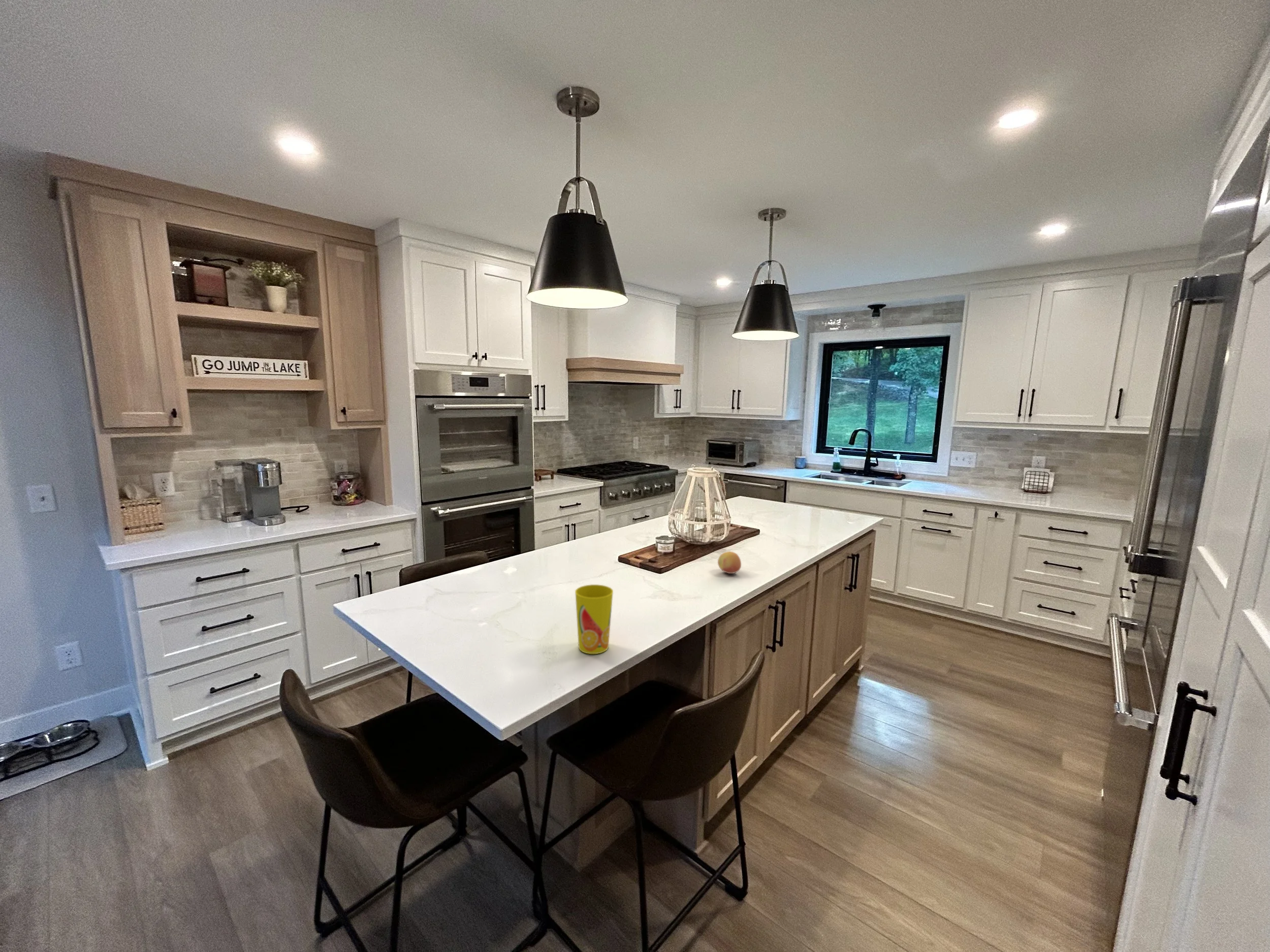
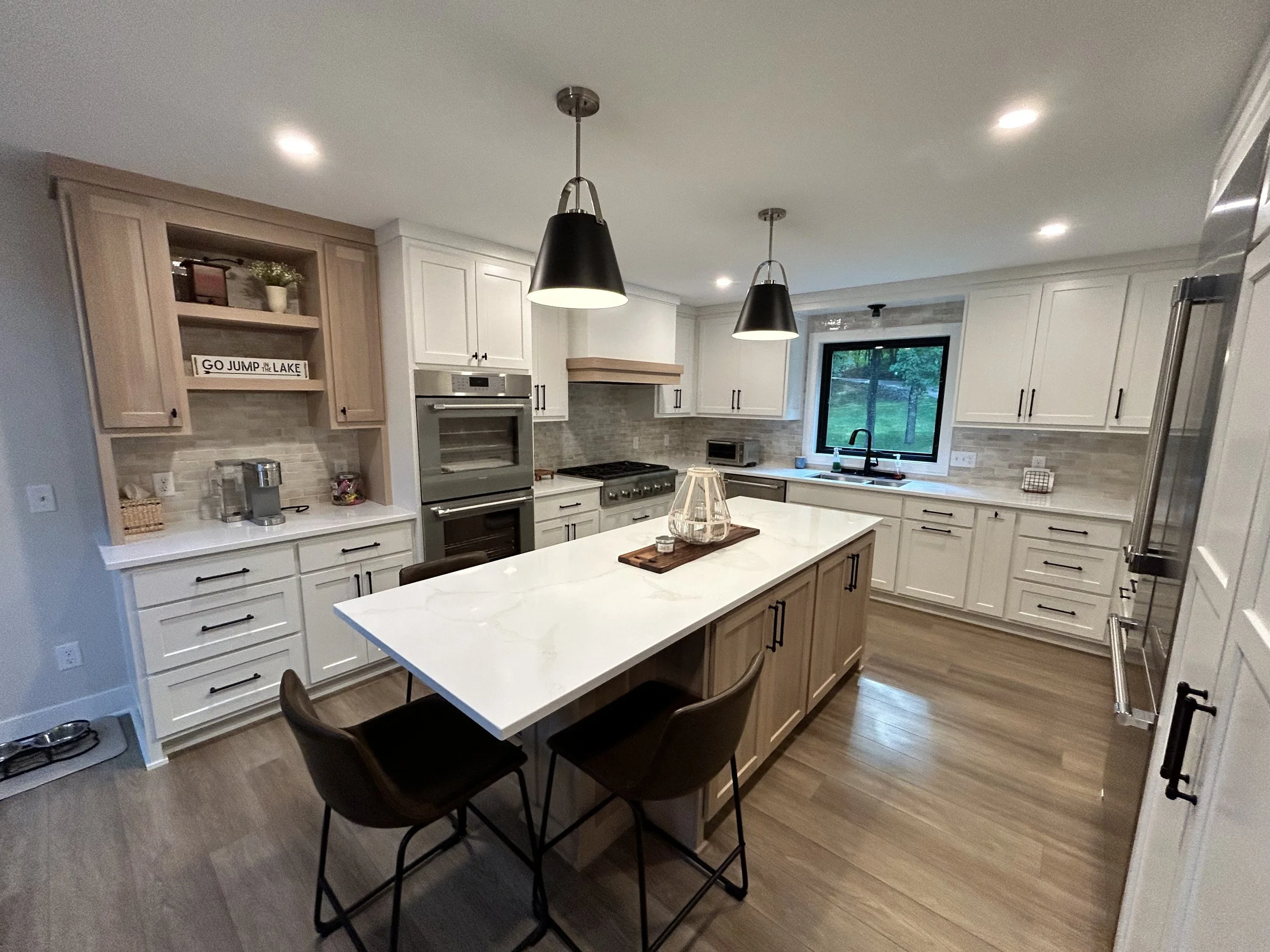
- cup (594, 619)
- fruit (729, 562)
